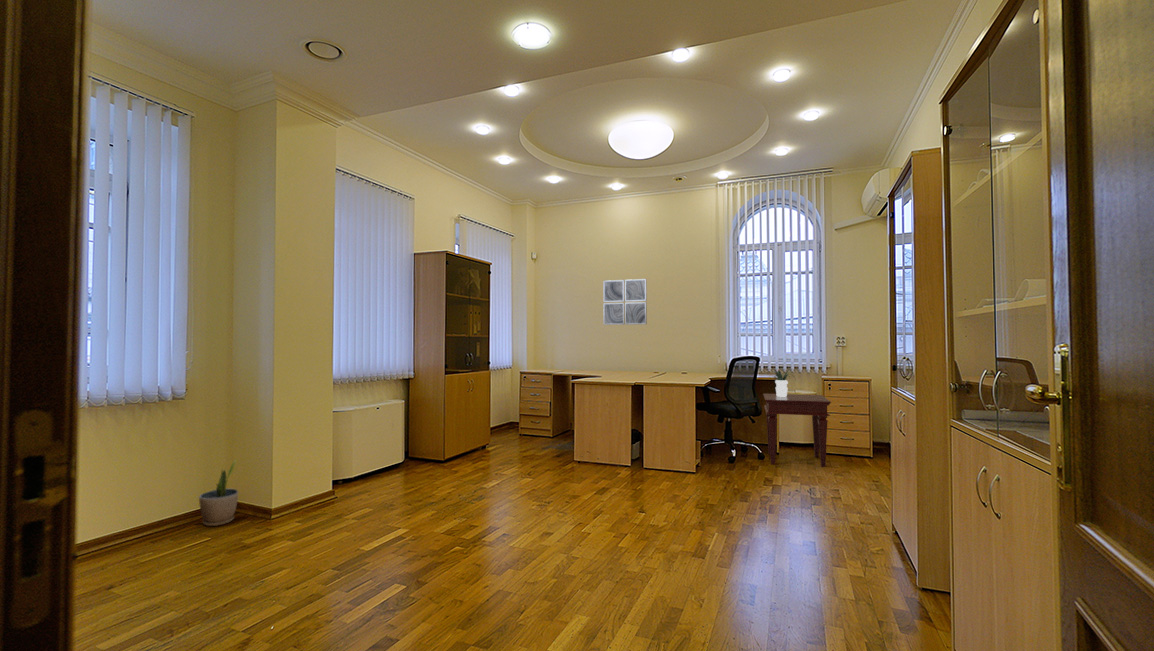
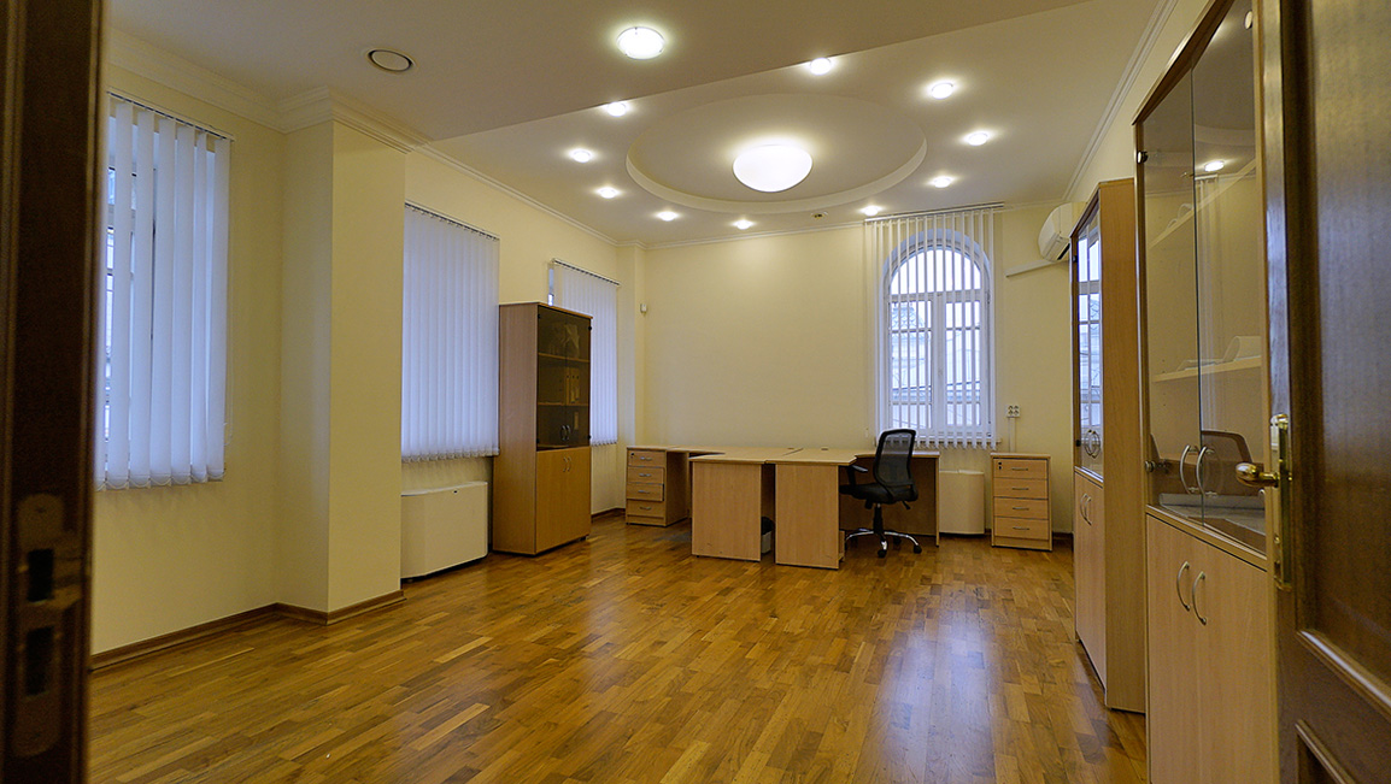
- side table (795, 414)
- wall art (625, 301)
- potted plant (782, 382)
- potted plant (219, 492)
